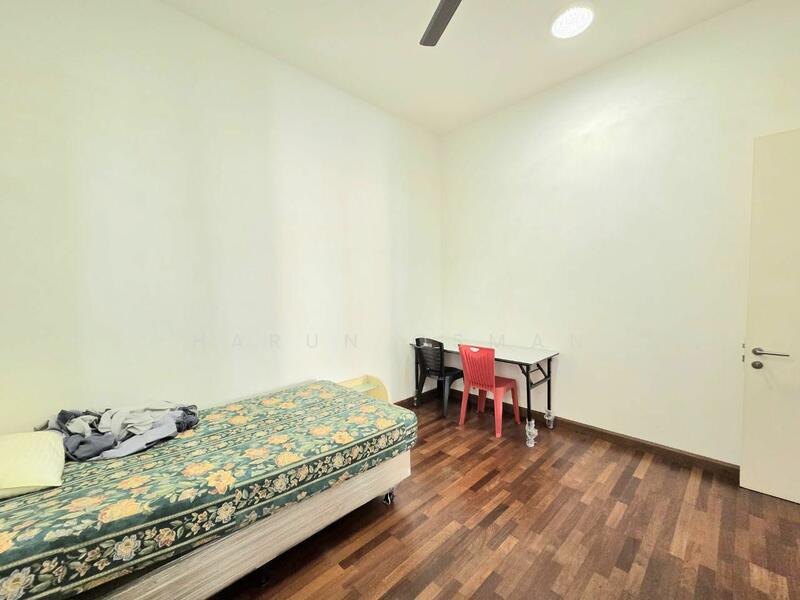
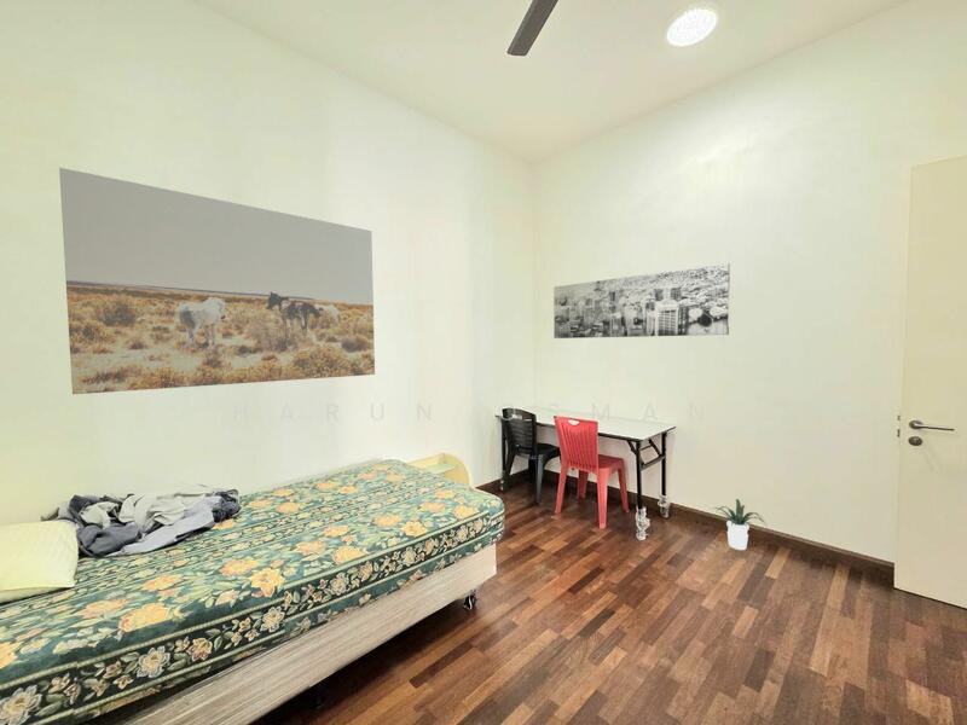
+ wall art (253, 295)
+ potted plant (737, 524)
+ wall art (627, 307)
